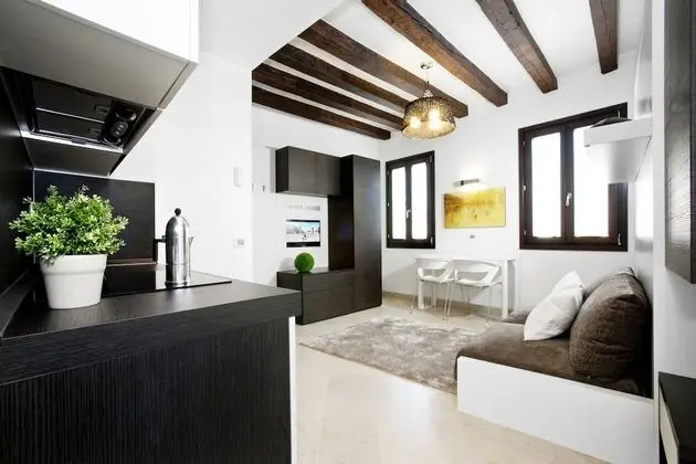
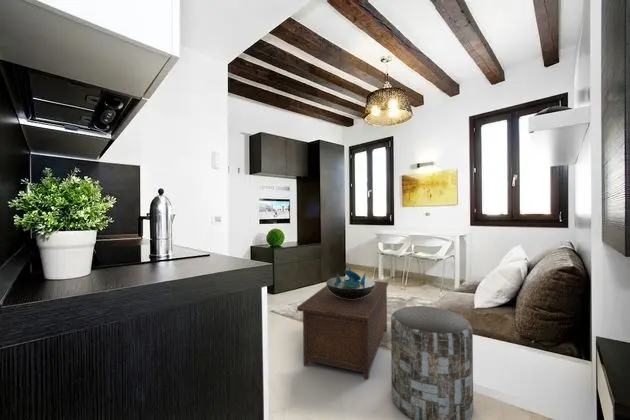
+ decorative bowl (350, 282)
+ cabinet (349, 319)
+ side table (430, 359)
